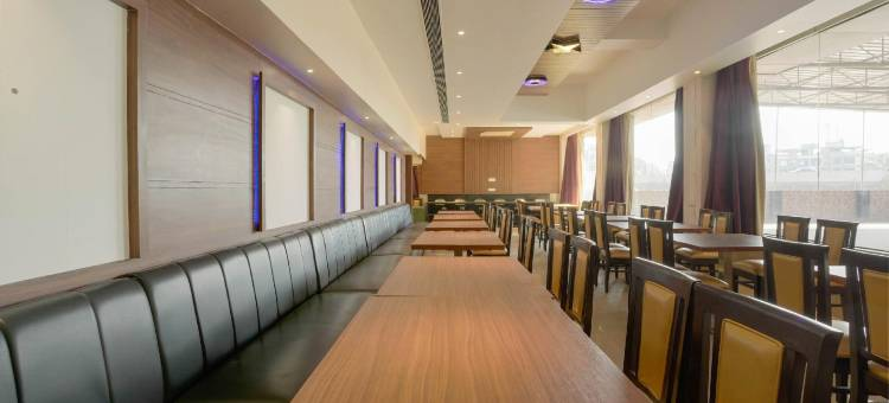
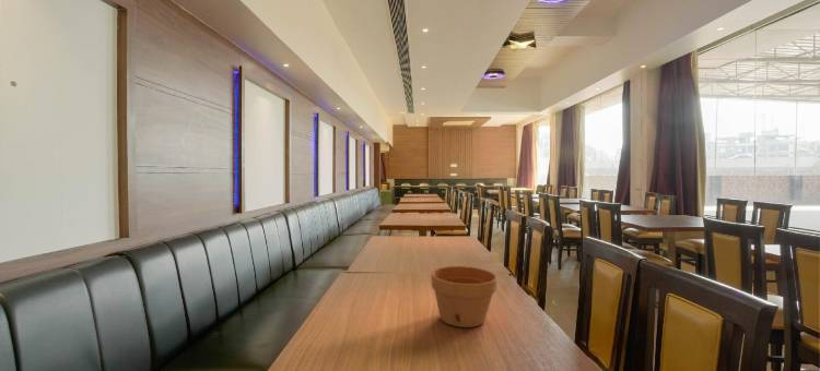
+ flower pot (462, 296)
